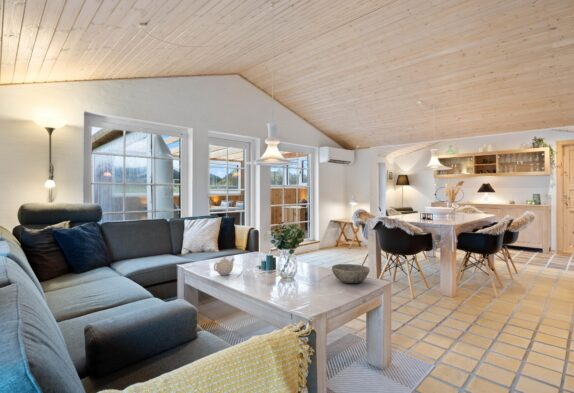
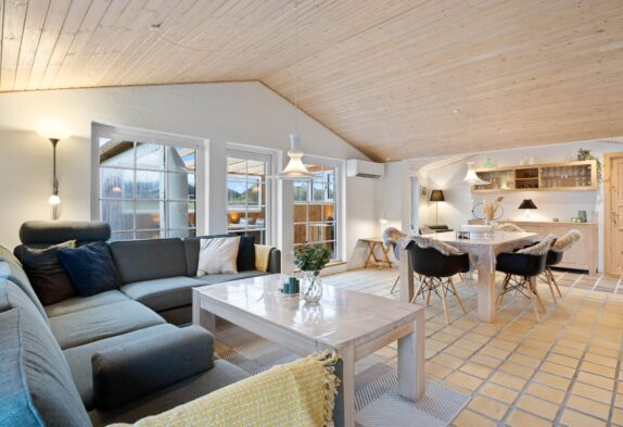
- teapot (224, 265)
- bowl (350, 274)
